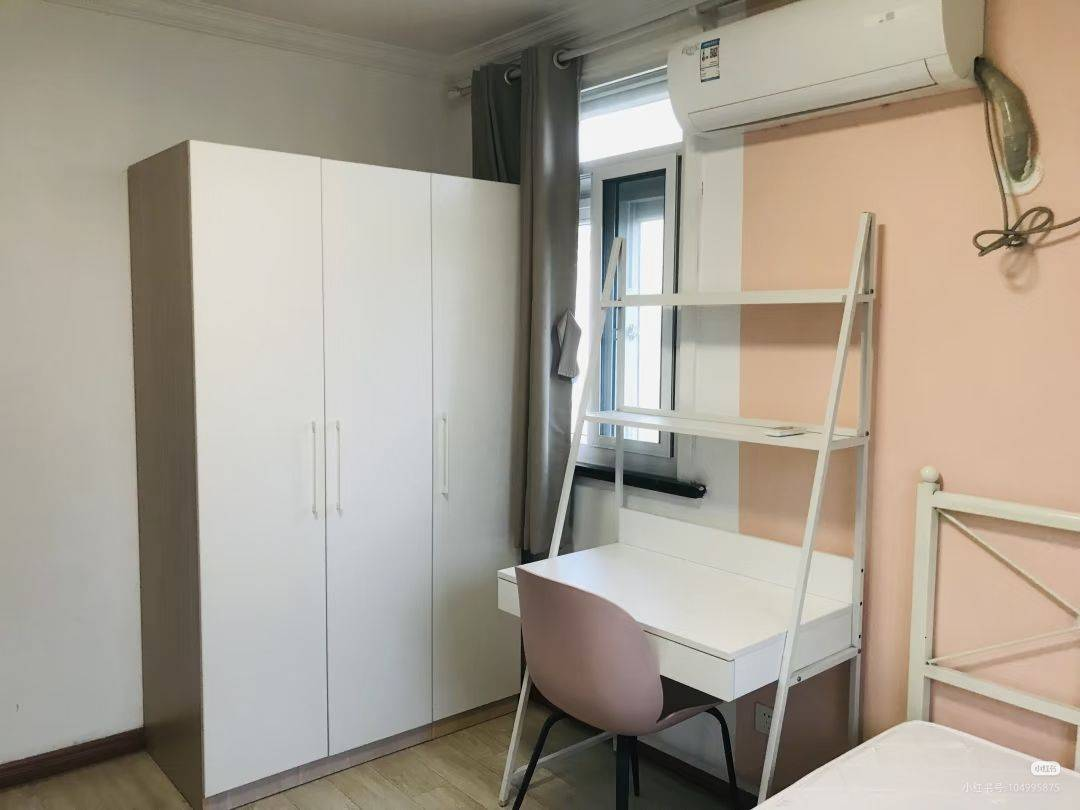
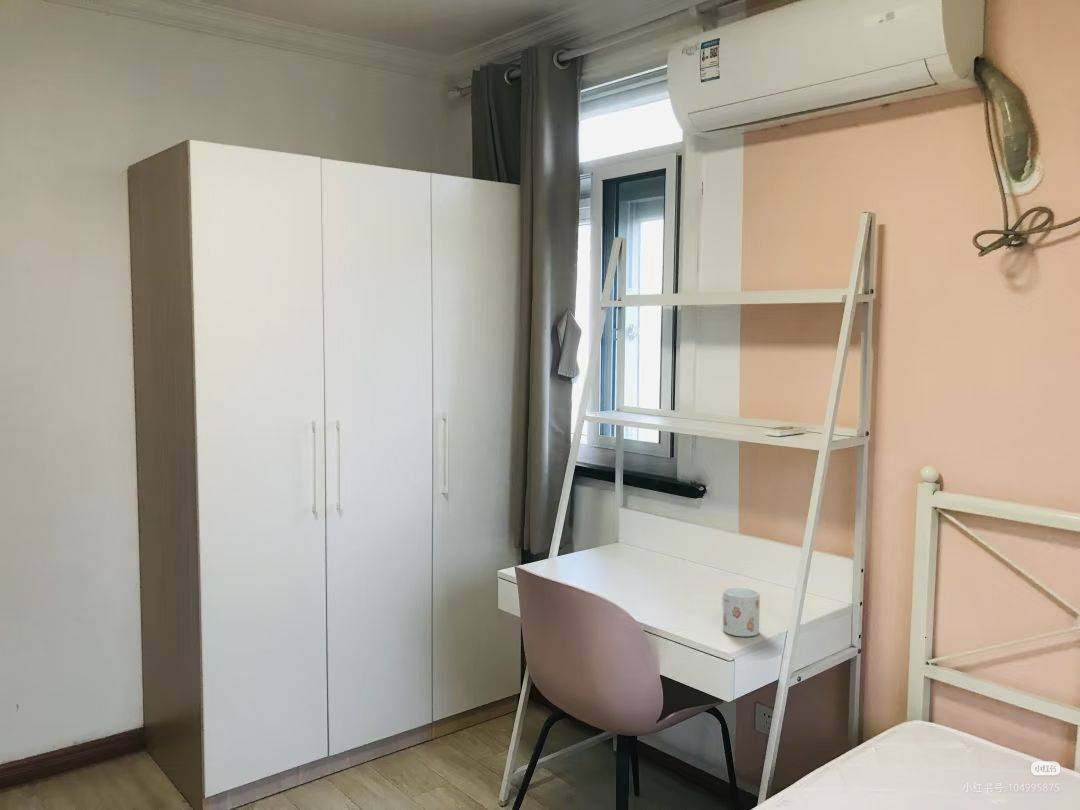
+ mug (736, 608)
